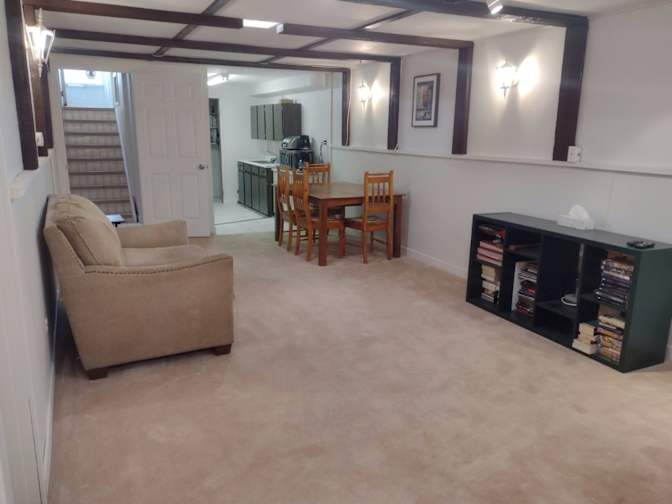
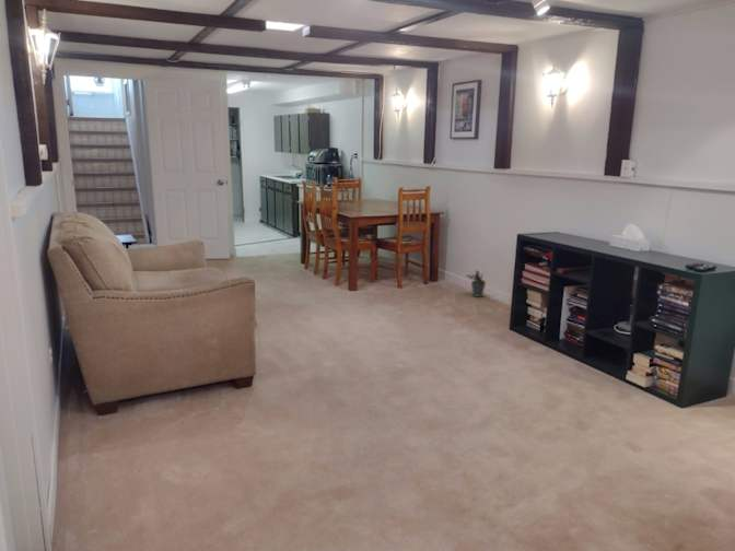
+ potted plant (476, 282)
